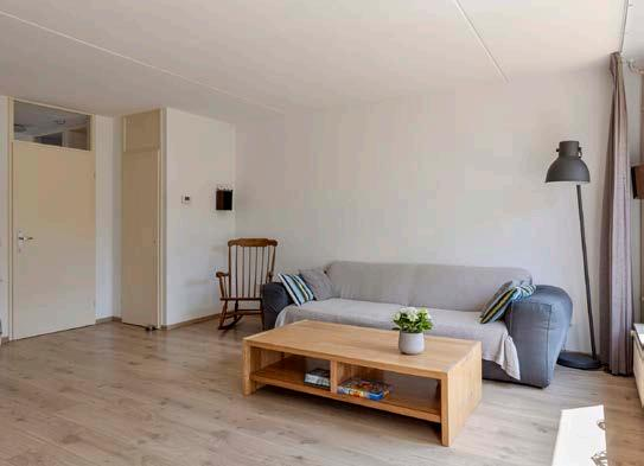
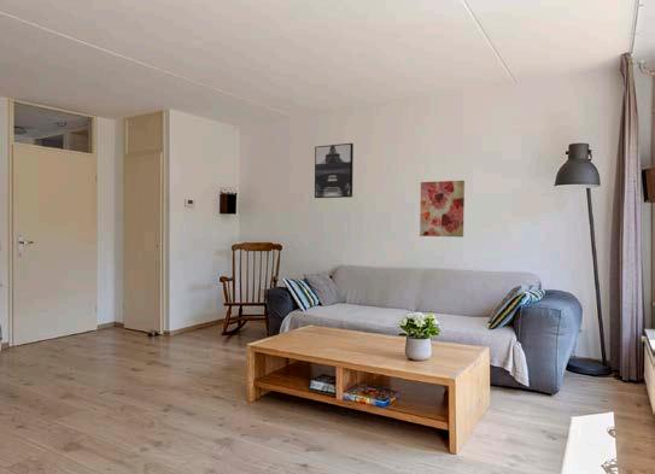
+ wall art (441, 209)
+ wall art (333, 171)
